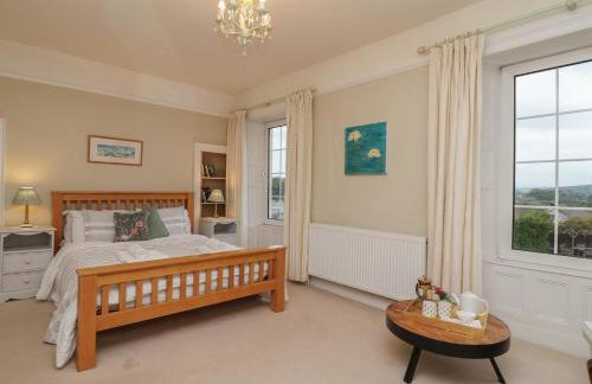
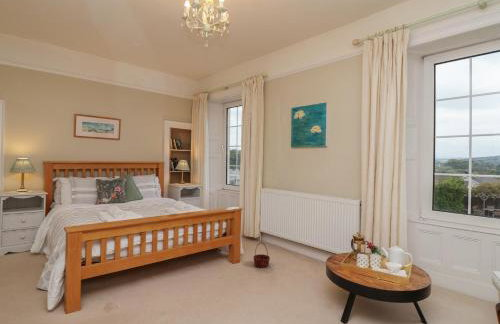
+ basket (261, 254)
